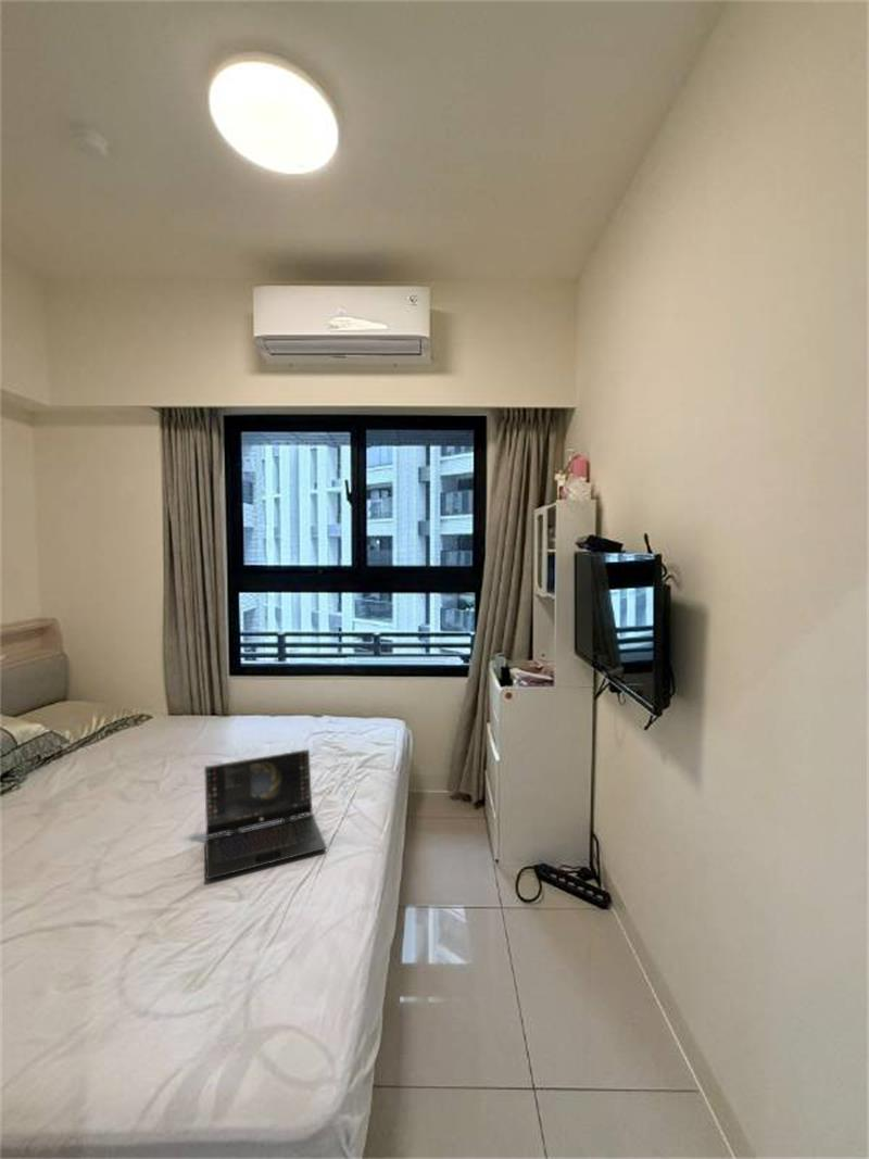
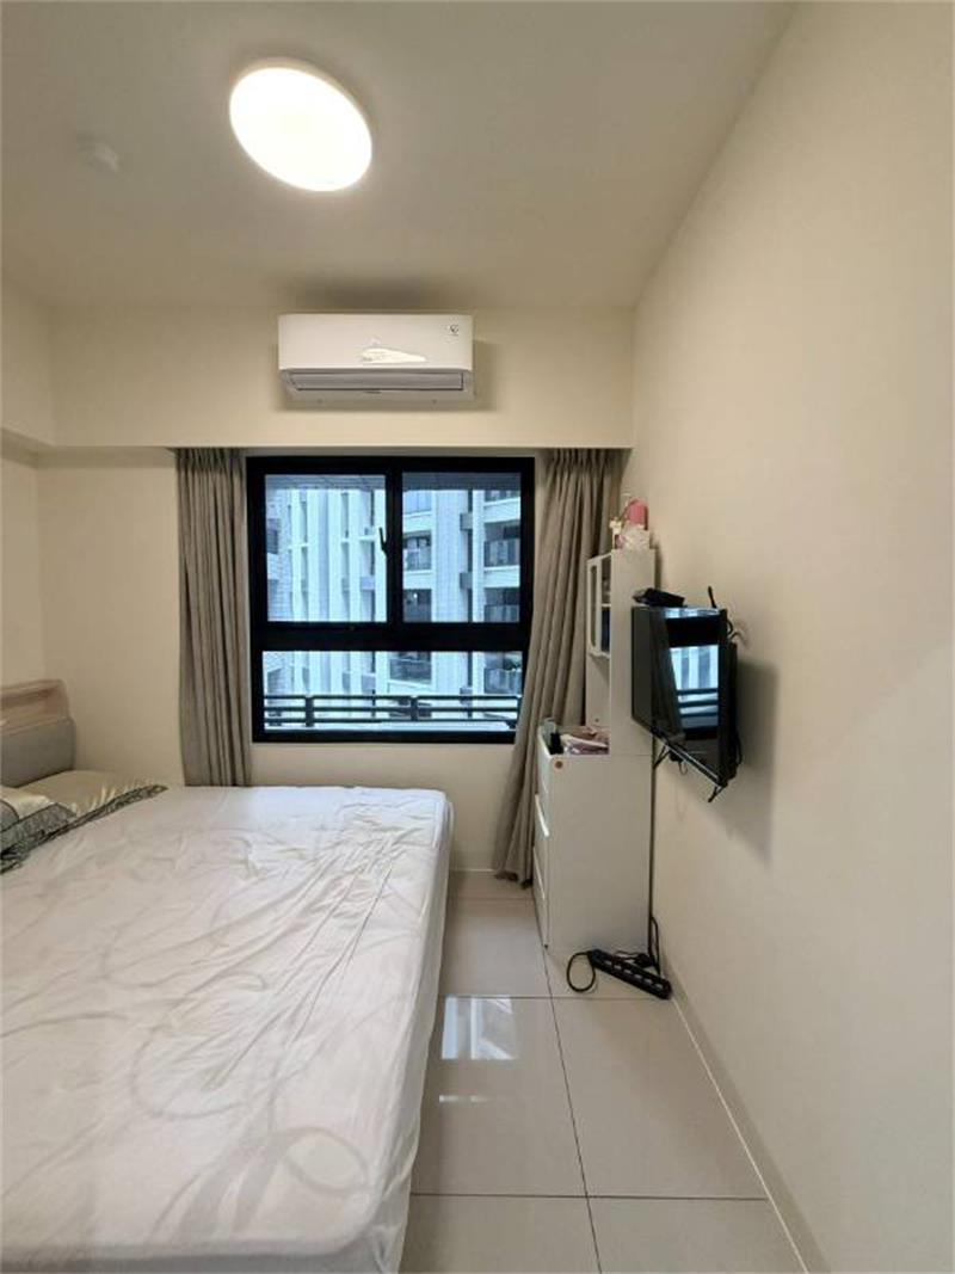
- laptop (263, 808)
